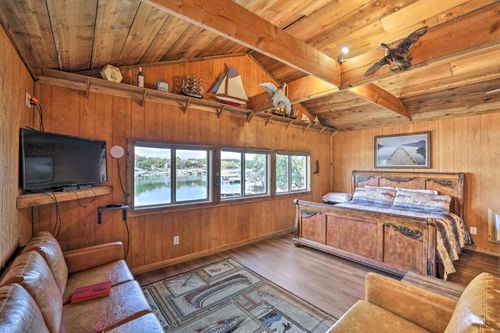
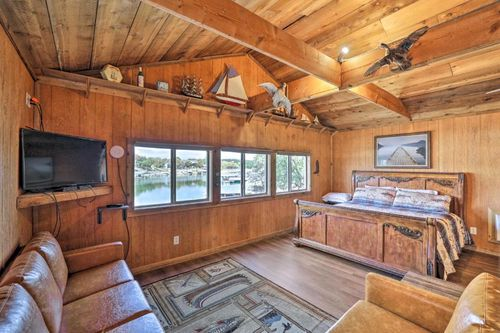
- hardback book (92, 291)
